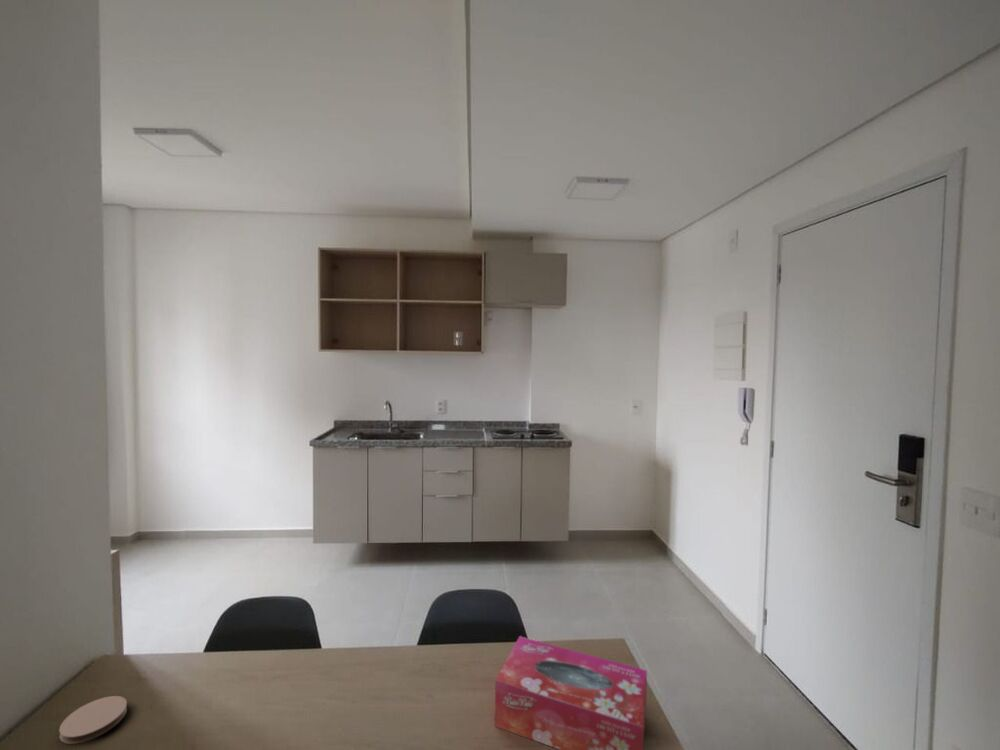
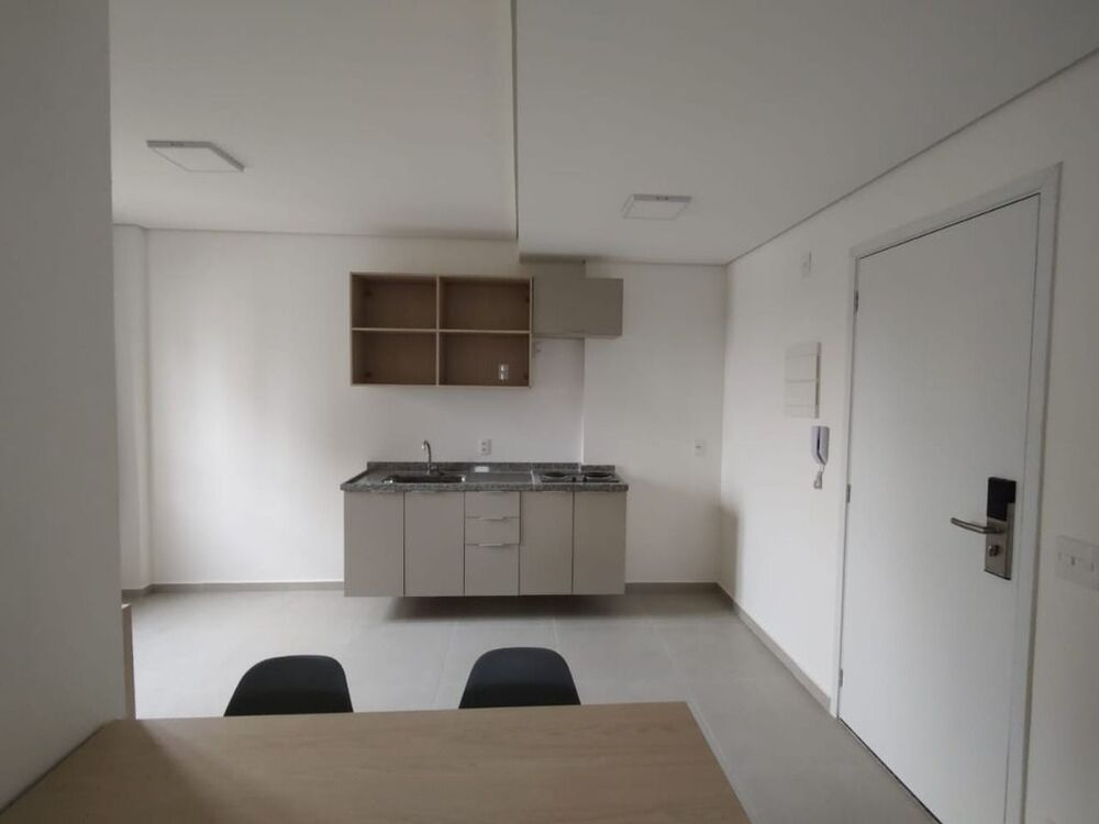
- tissue box (572, 697)
- coaster (94, 718)
